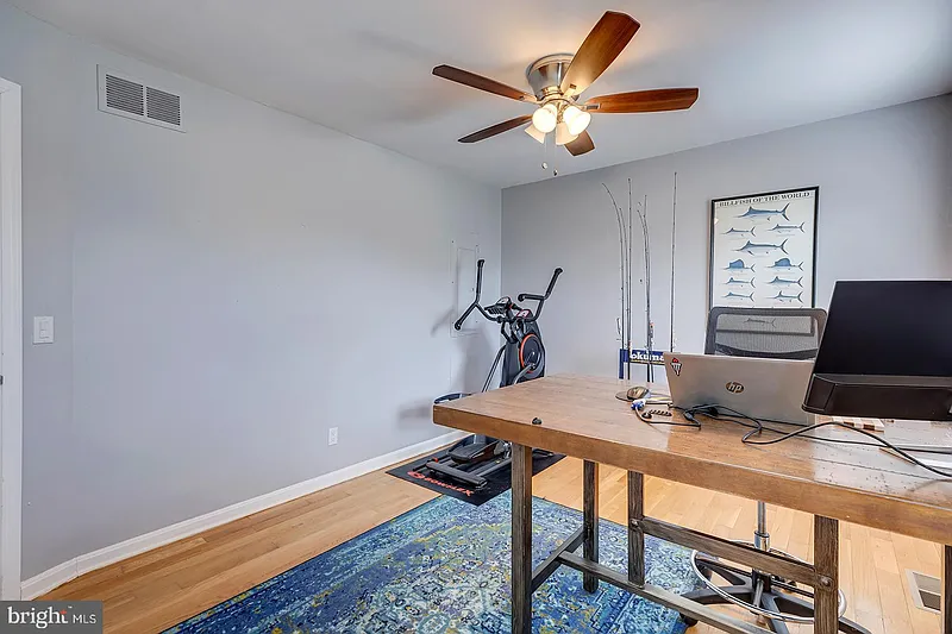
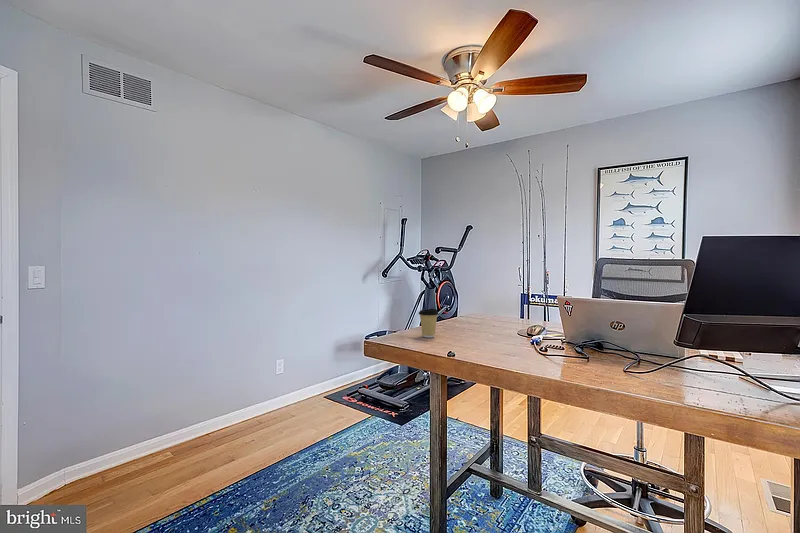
+ coffee cup (428, 322)
